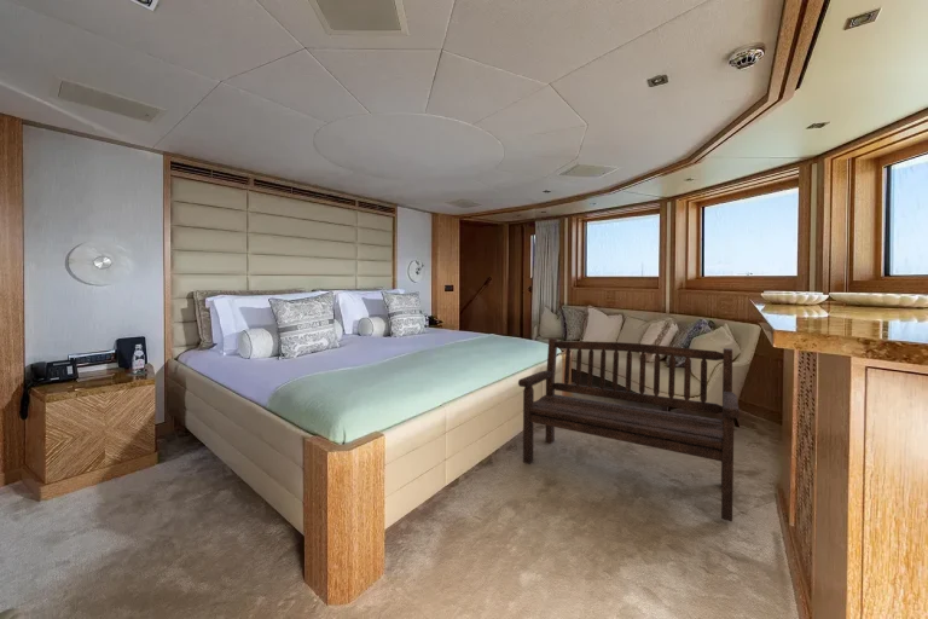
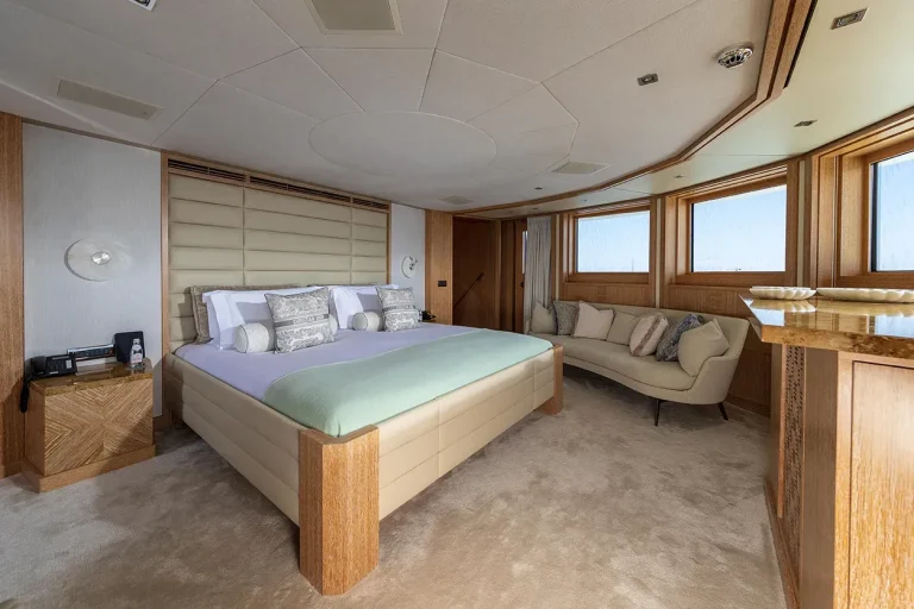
- bench (621, 409)
